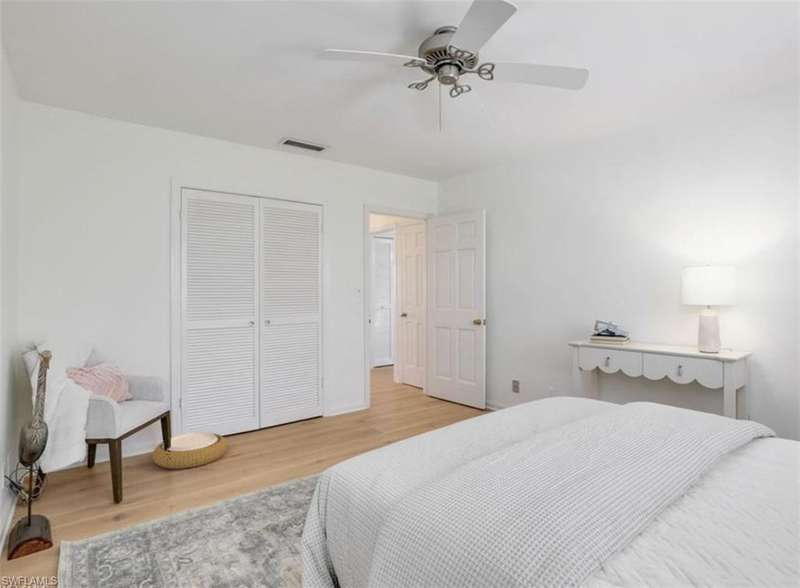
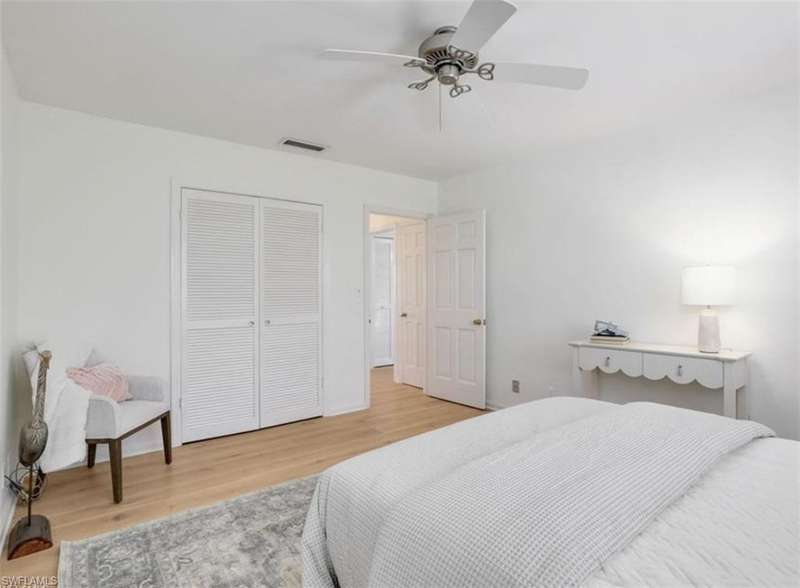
- woven basket (191, 448)
